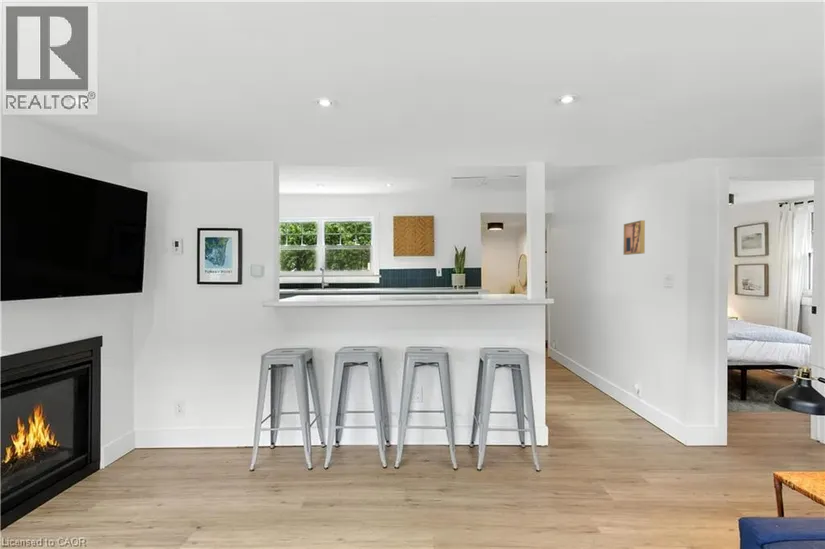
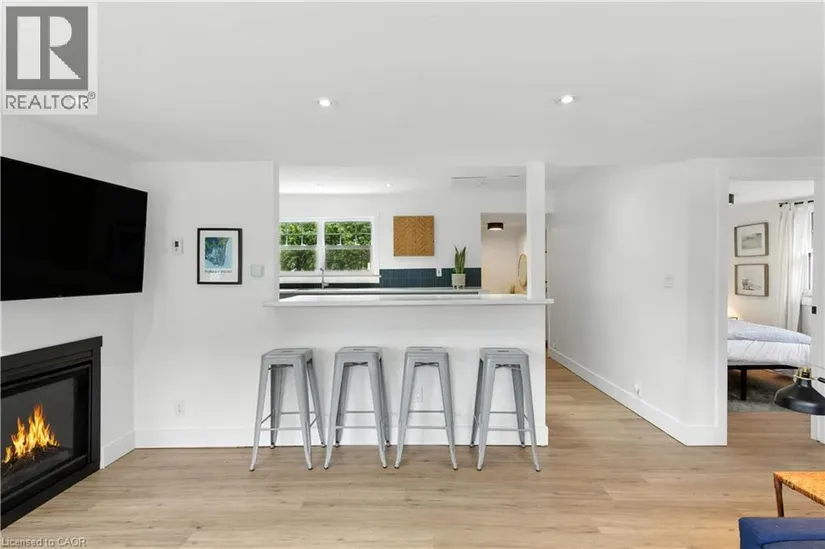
- wall art (633, 238)
